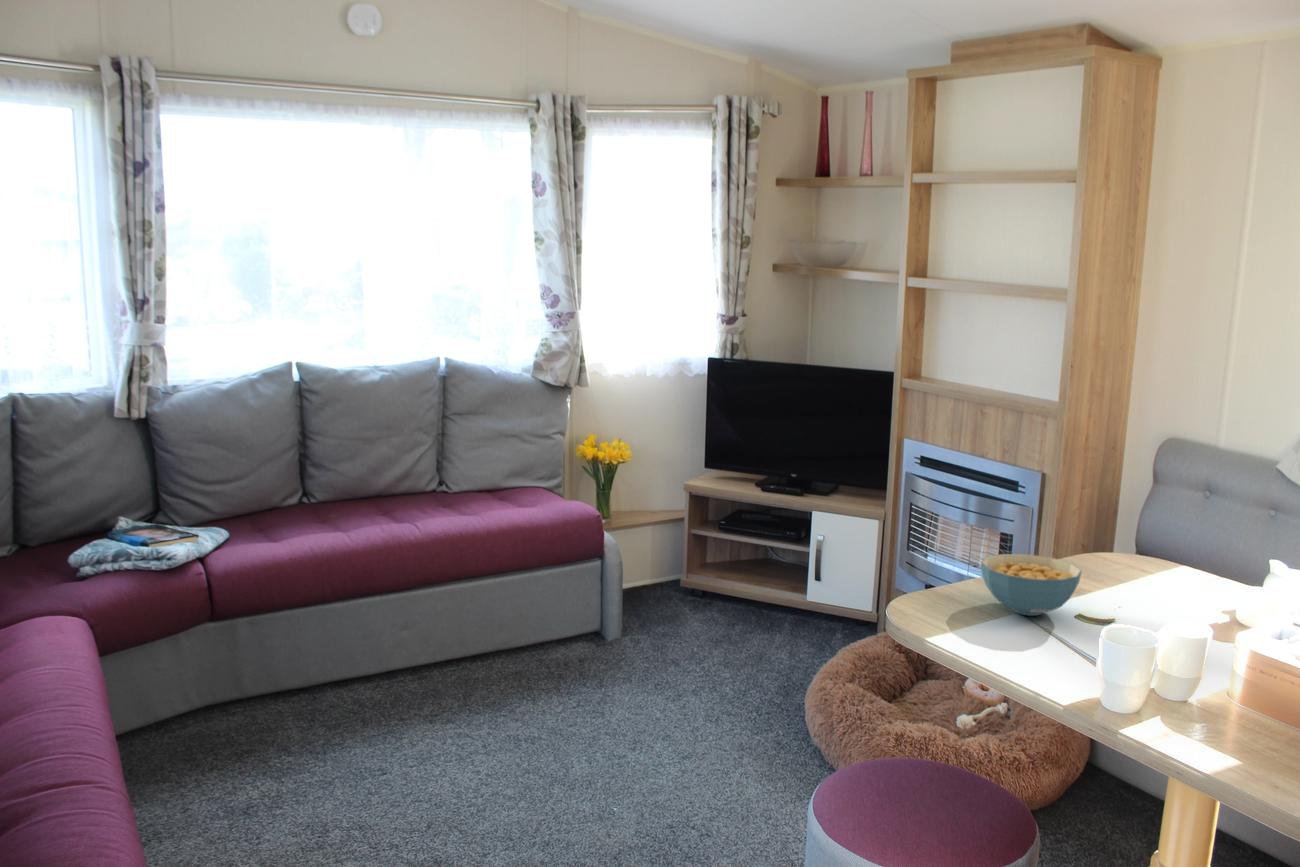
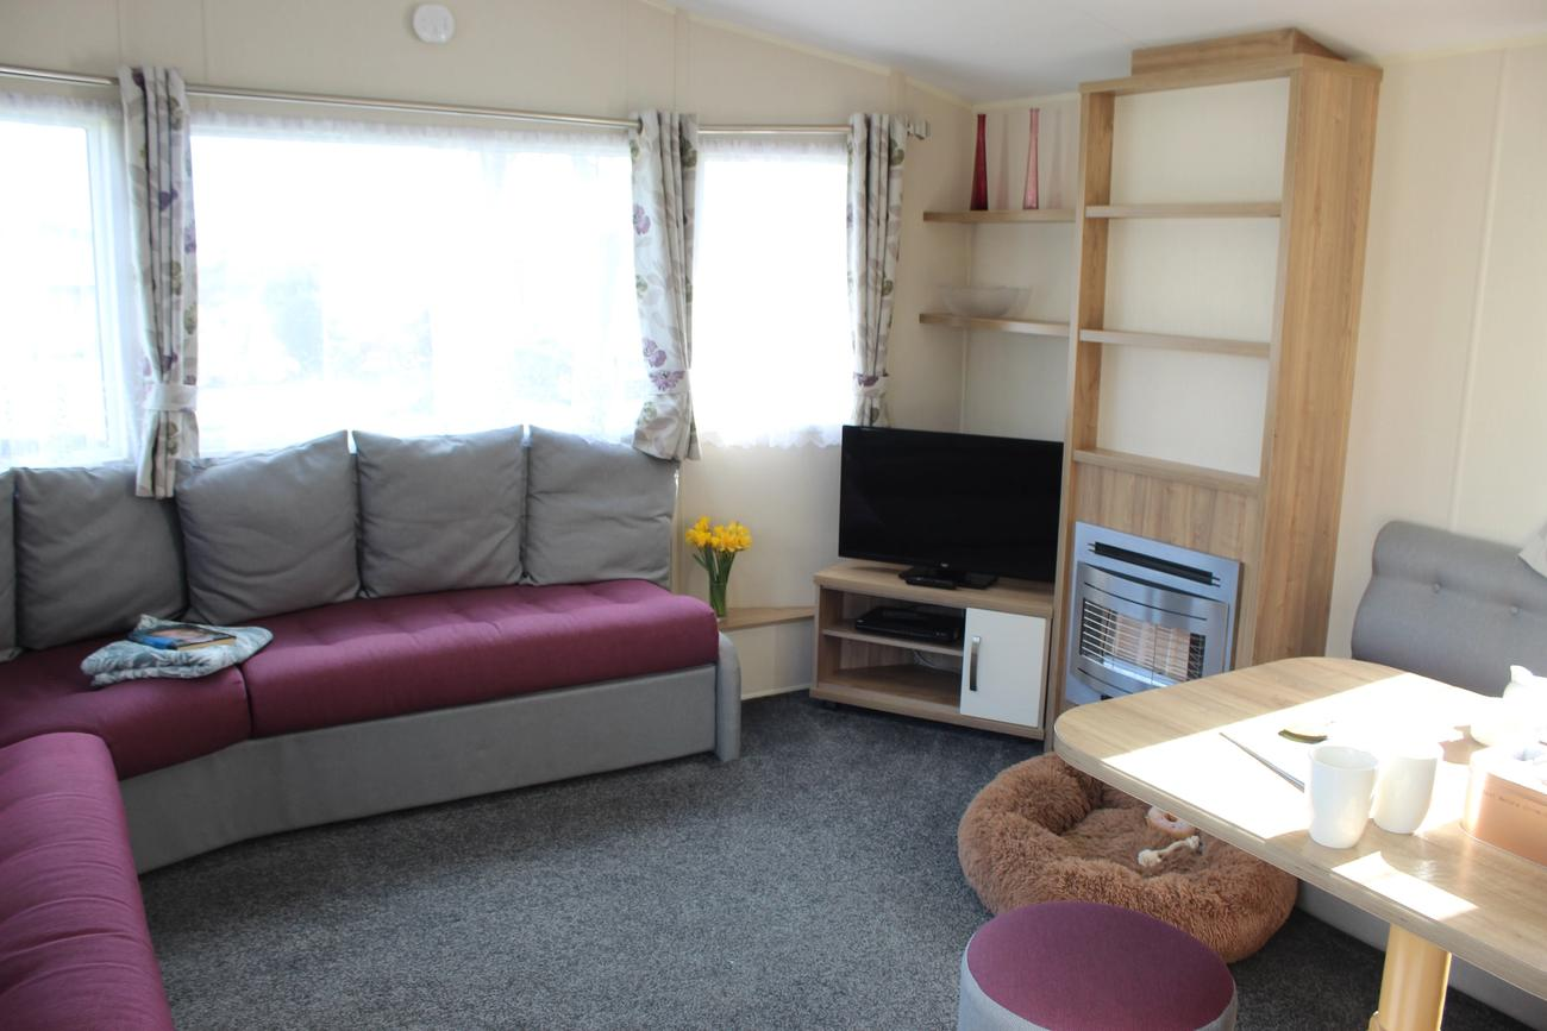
- cereal bowl (1029, 588)
